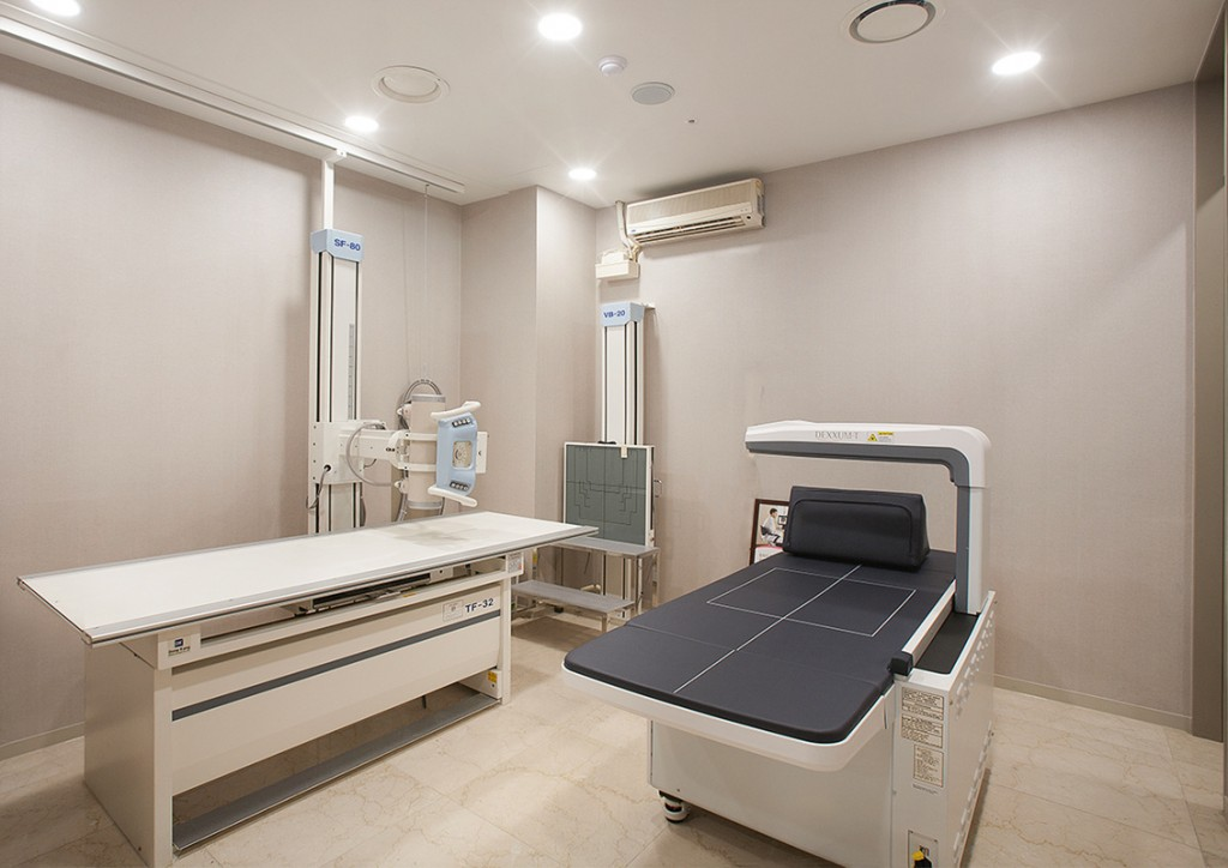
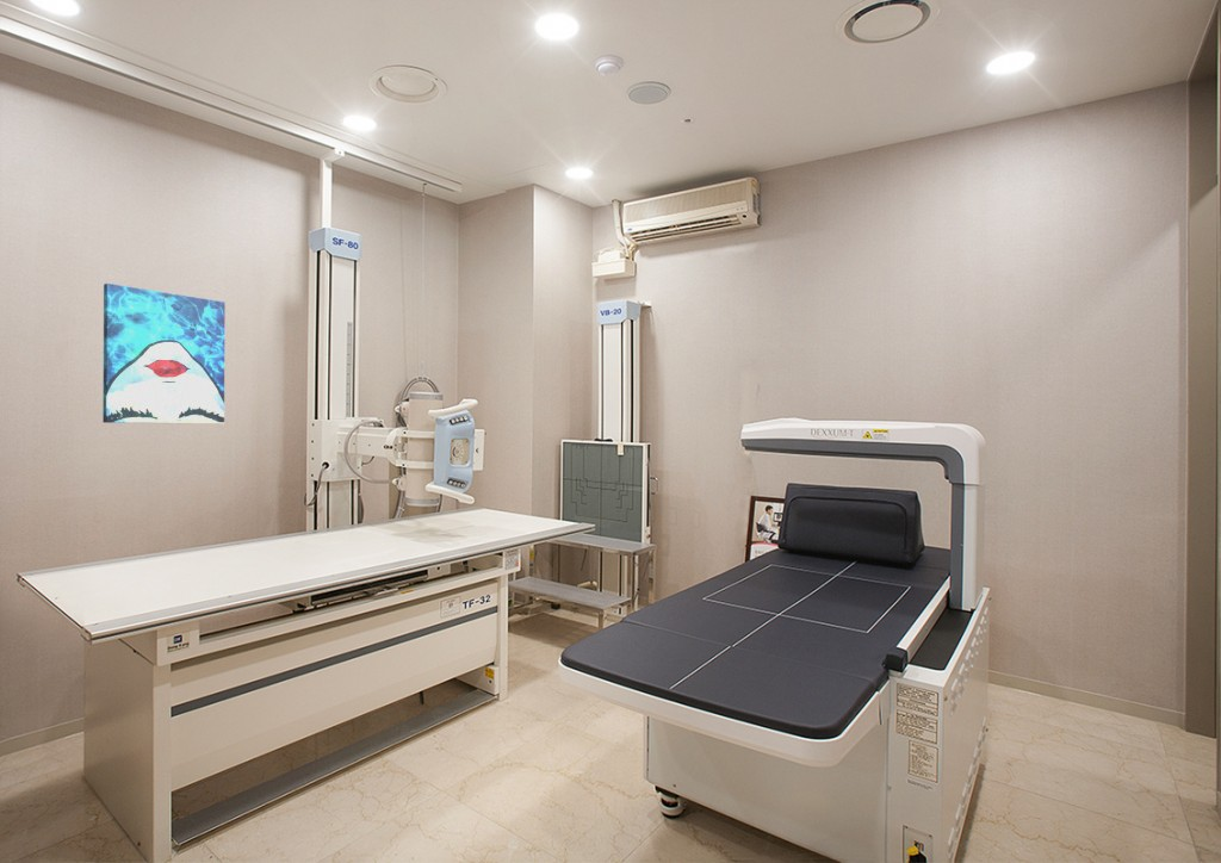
+ wall art (167, 358)
